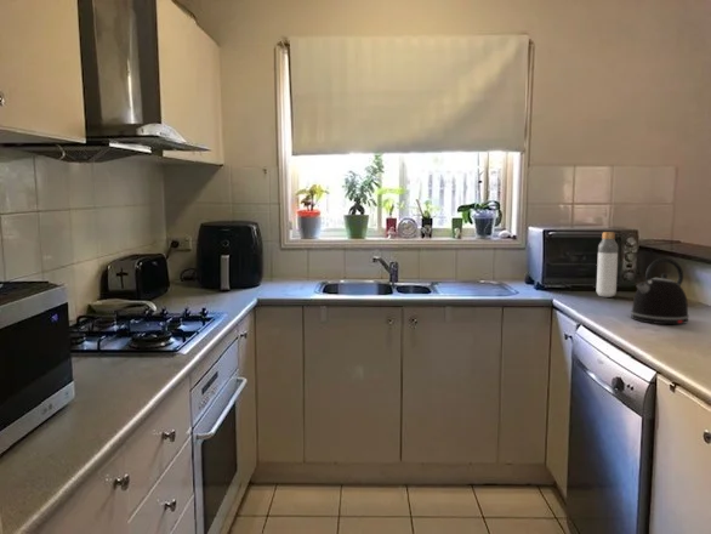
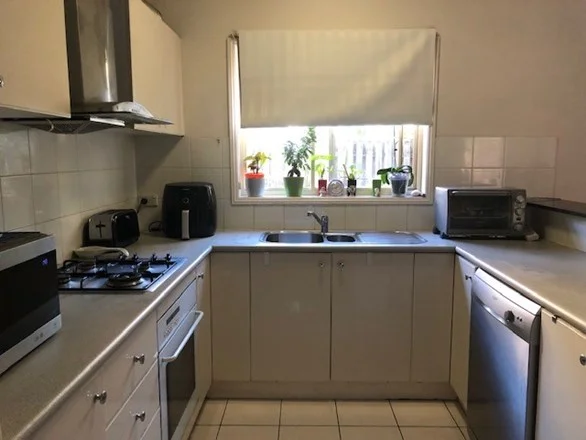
- kettle (660, 288)
- bottle (607, 263)
